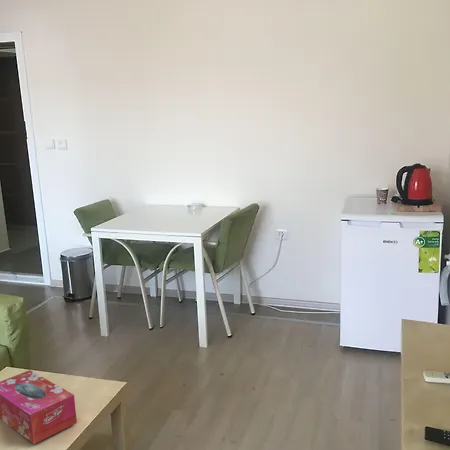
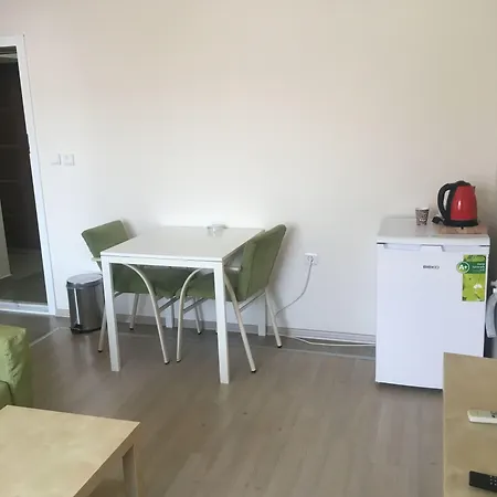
- tissue box (31, 404)
